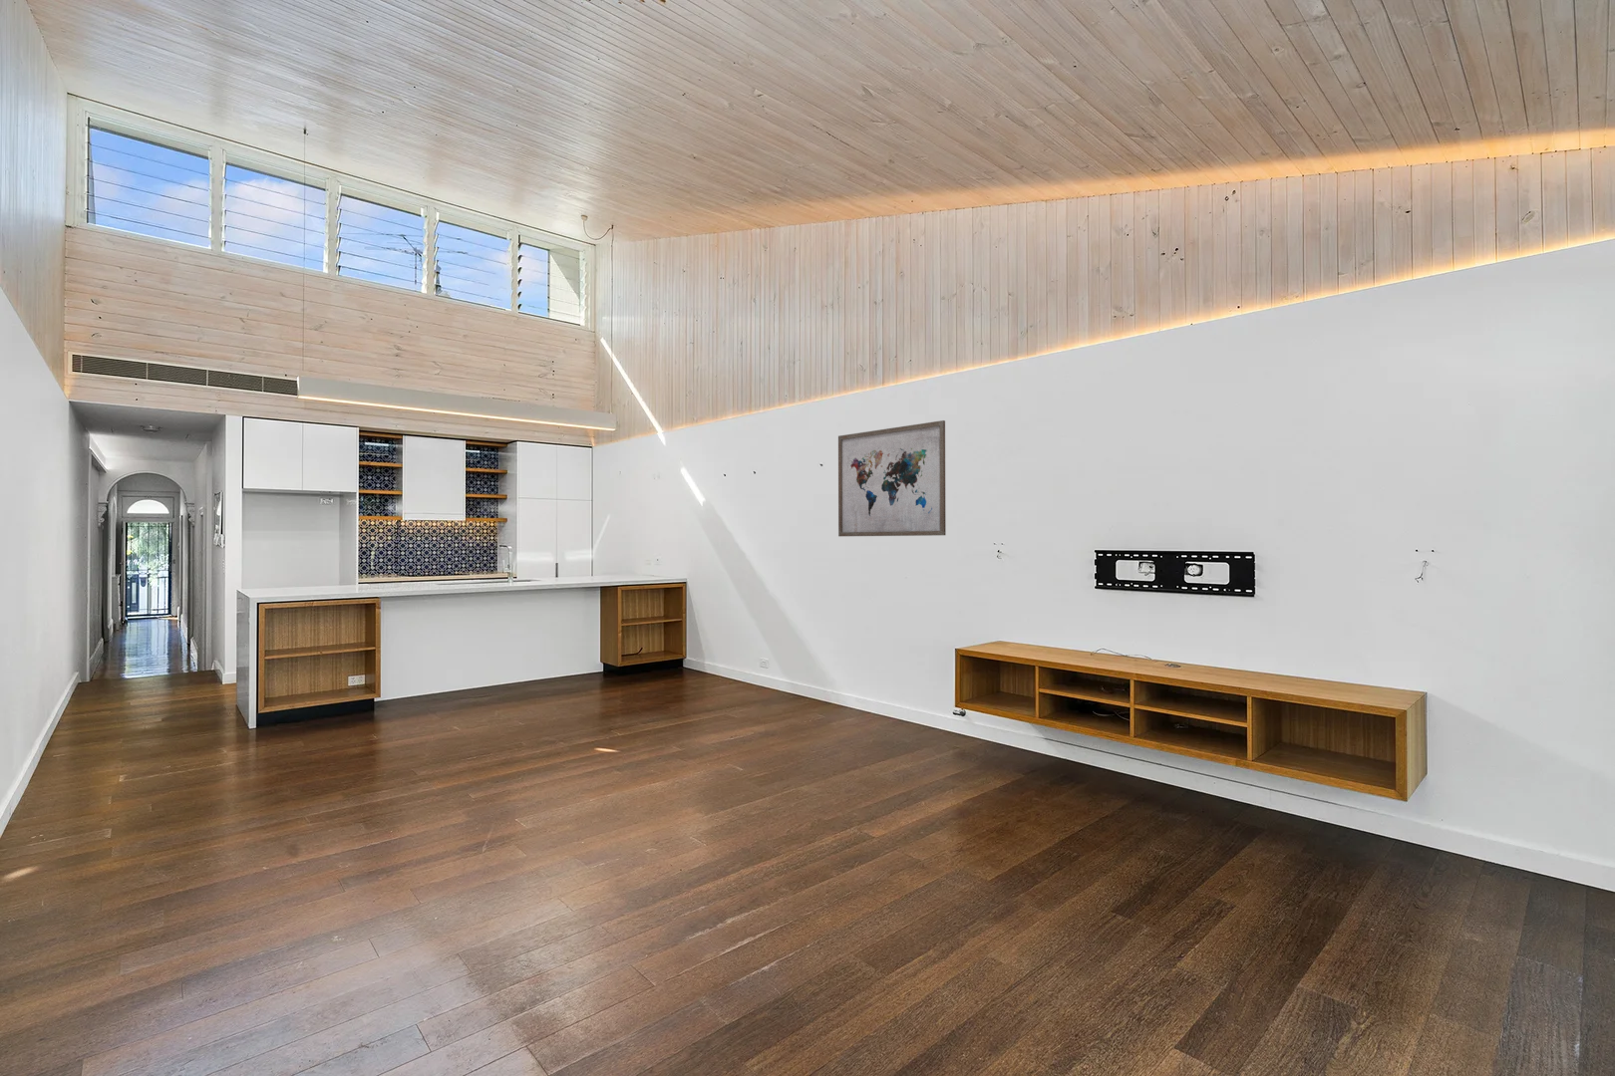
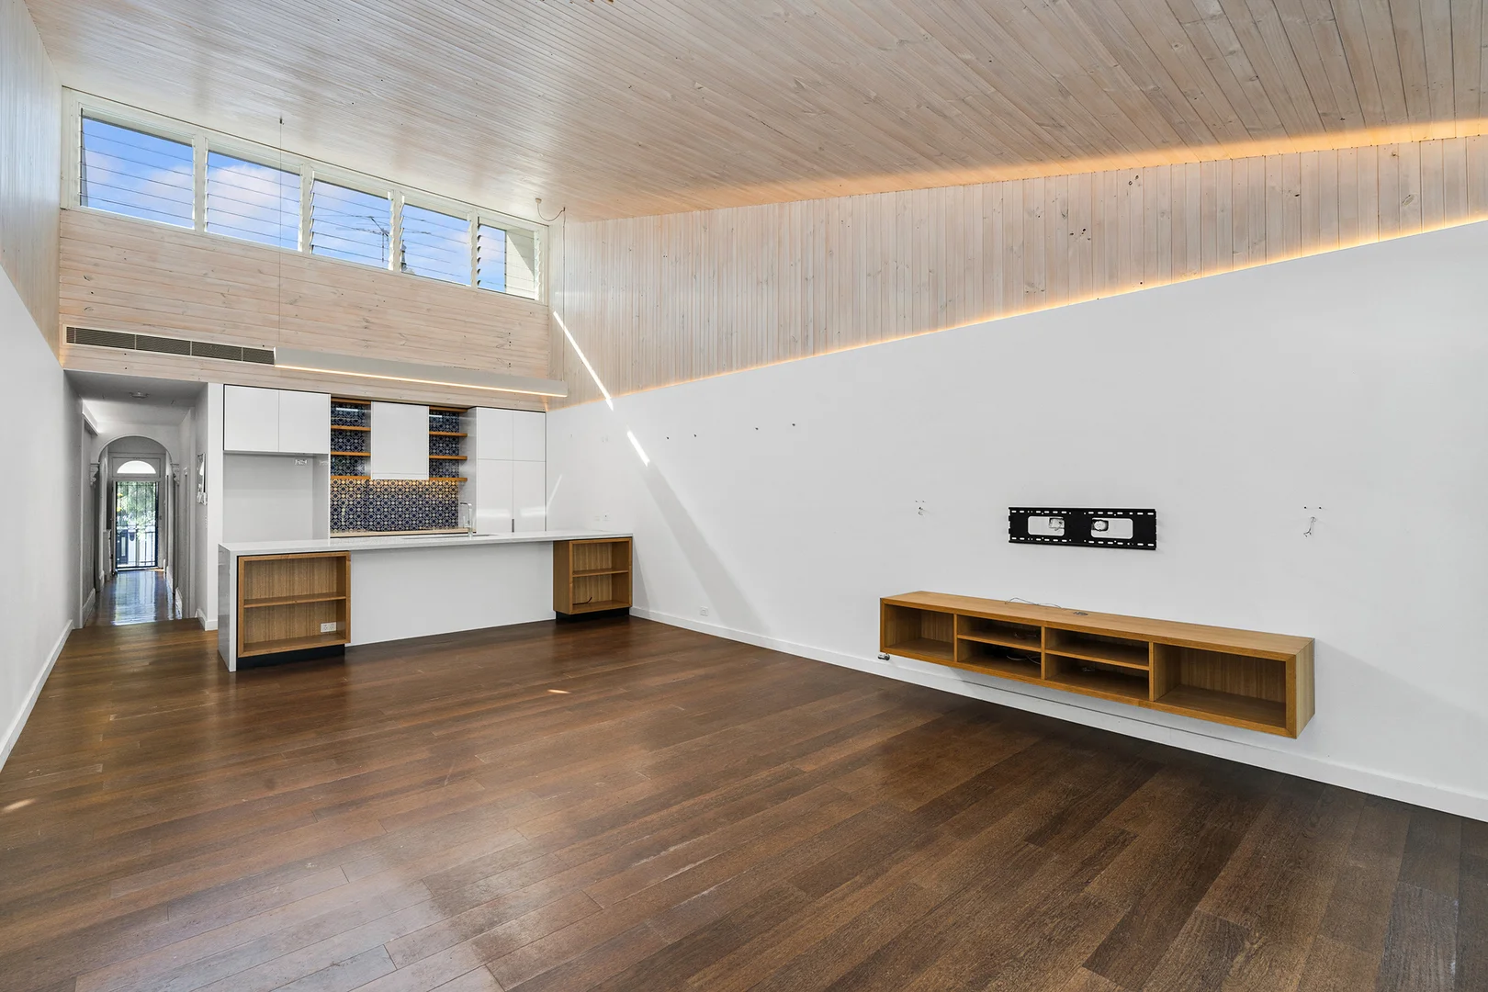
- wall art (888, 483)
